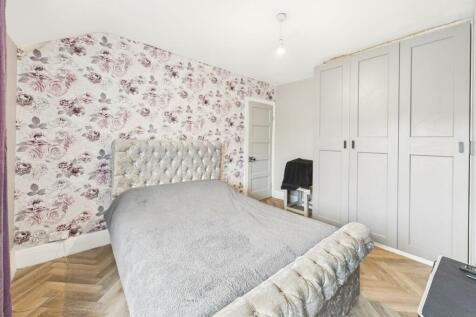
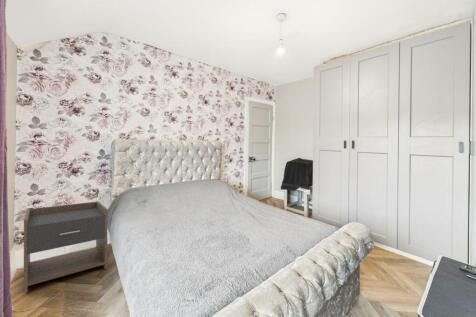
+ nightstand (67, 239)
